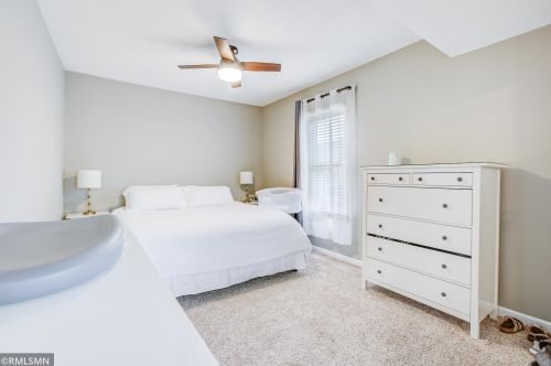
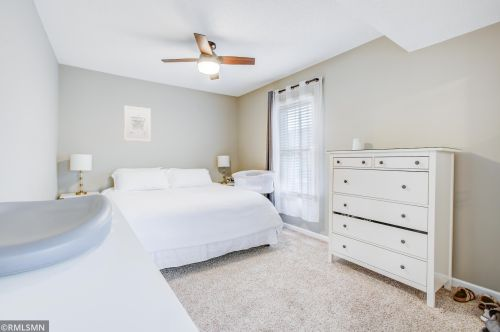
+ wall art (137, 124)
